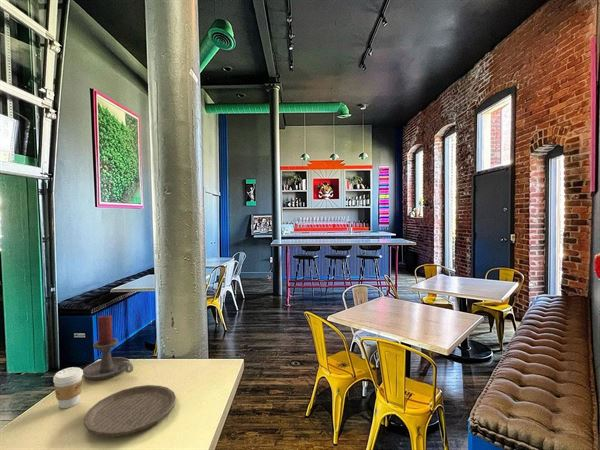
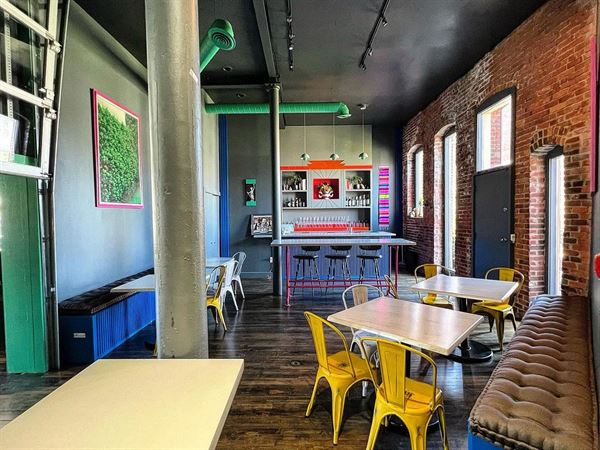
- candle holder (110, 343)
- plate (132, 409)
- coffee cup (68, 387)
